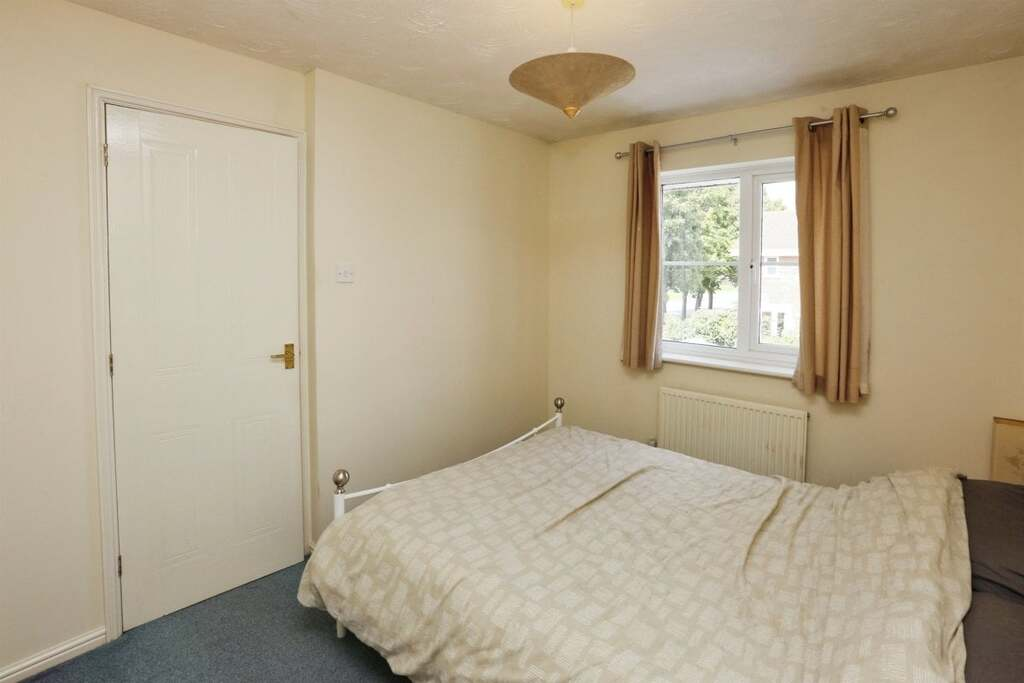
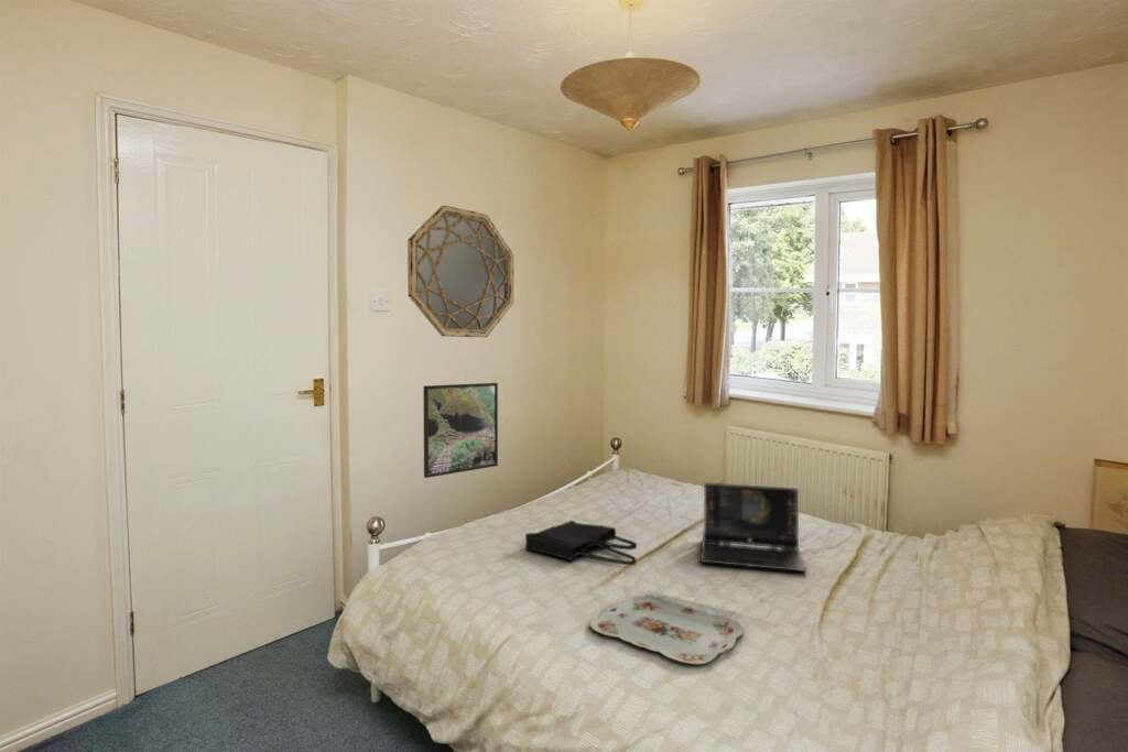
+ laptop computer (750, 524)
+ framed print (462, 427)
+ serving tray (665, 626)
+ tote bag (588, 542)
+ home mirror (464, 273)
